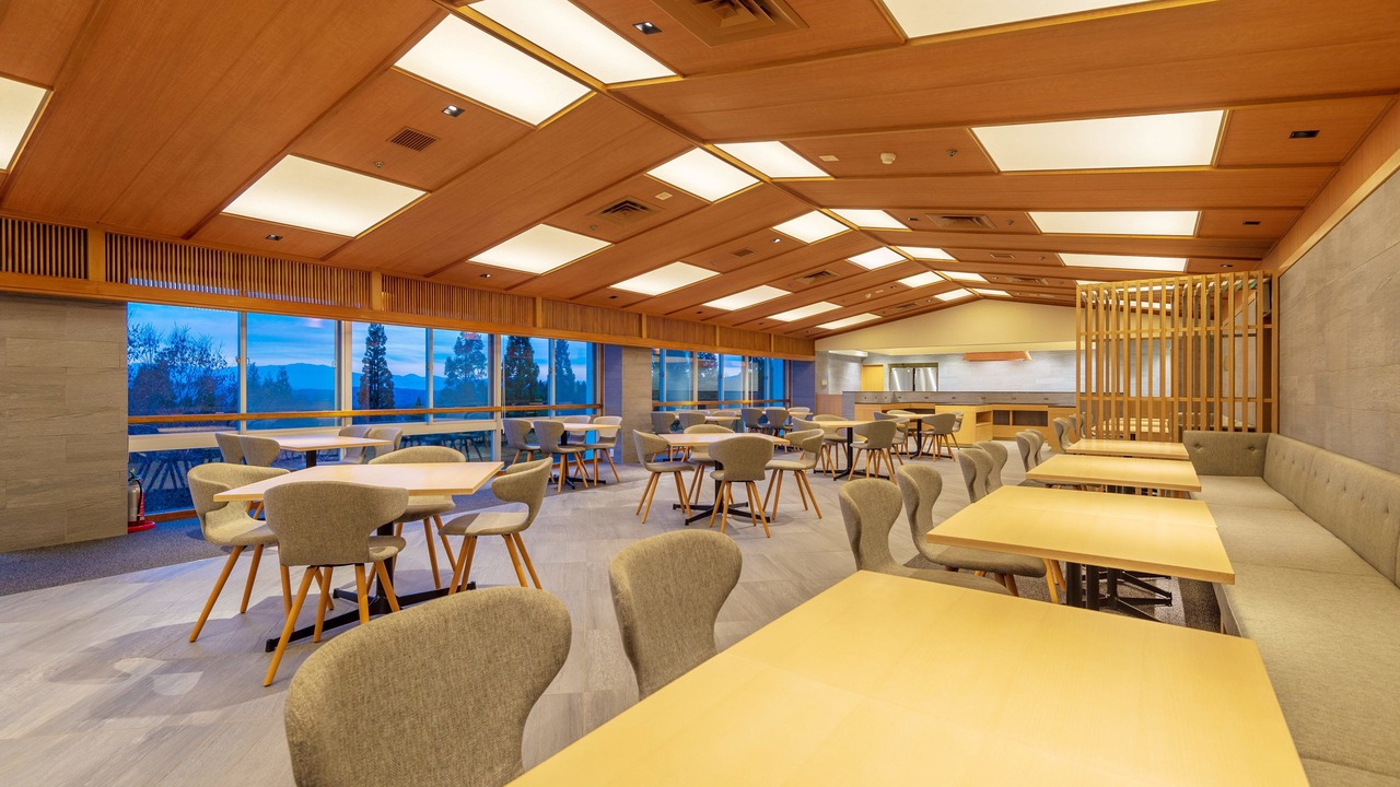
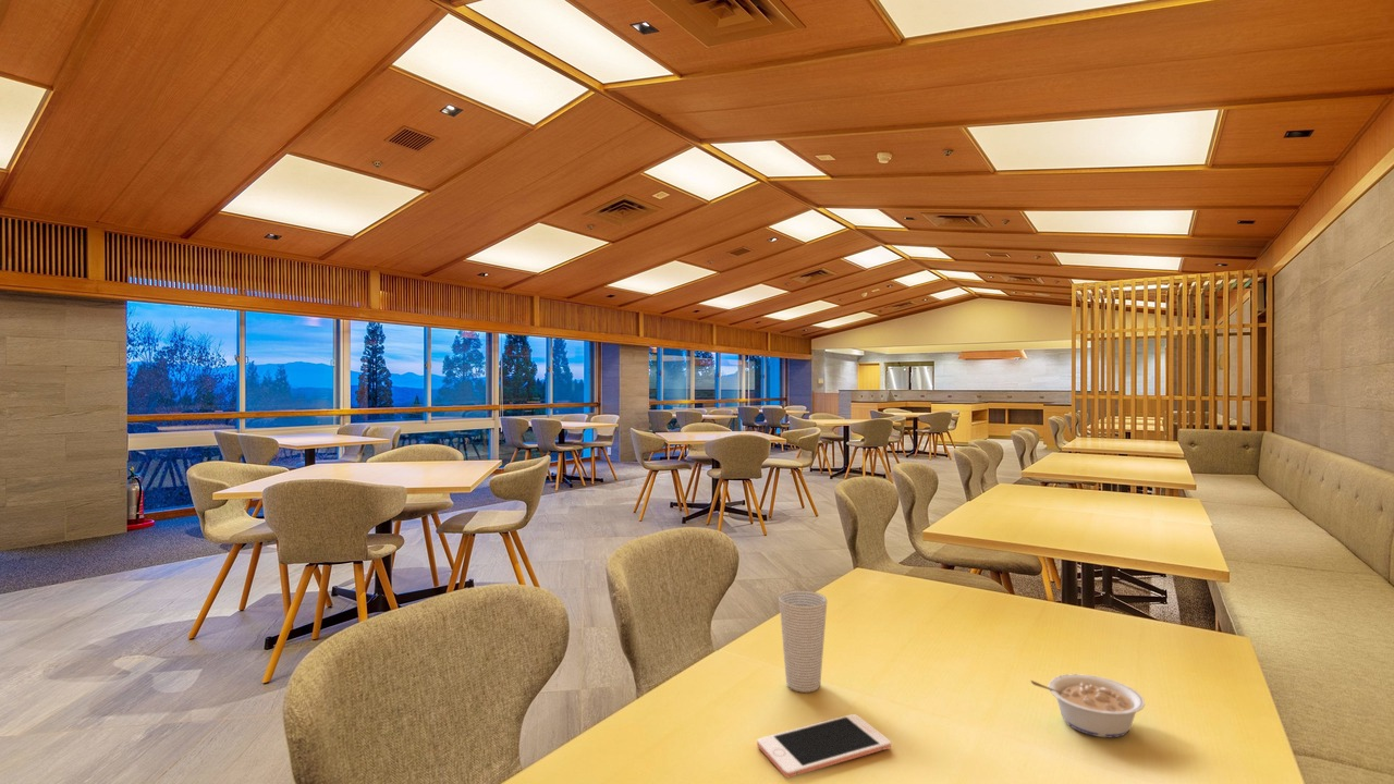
+ legume (1092, 705)
+ cell phone (823, 743)
+ cup (803, 640)
